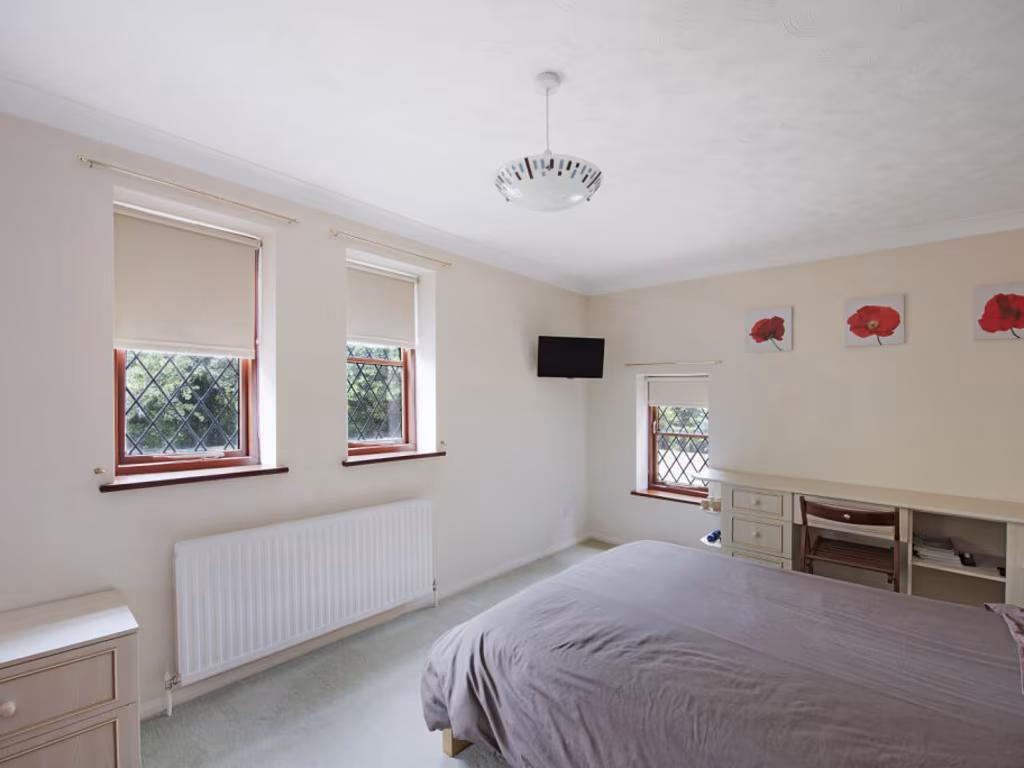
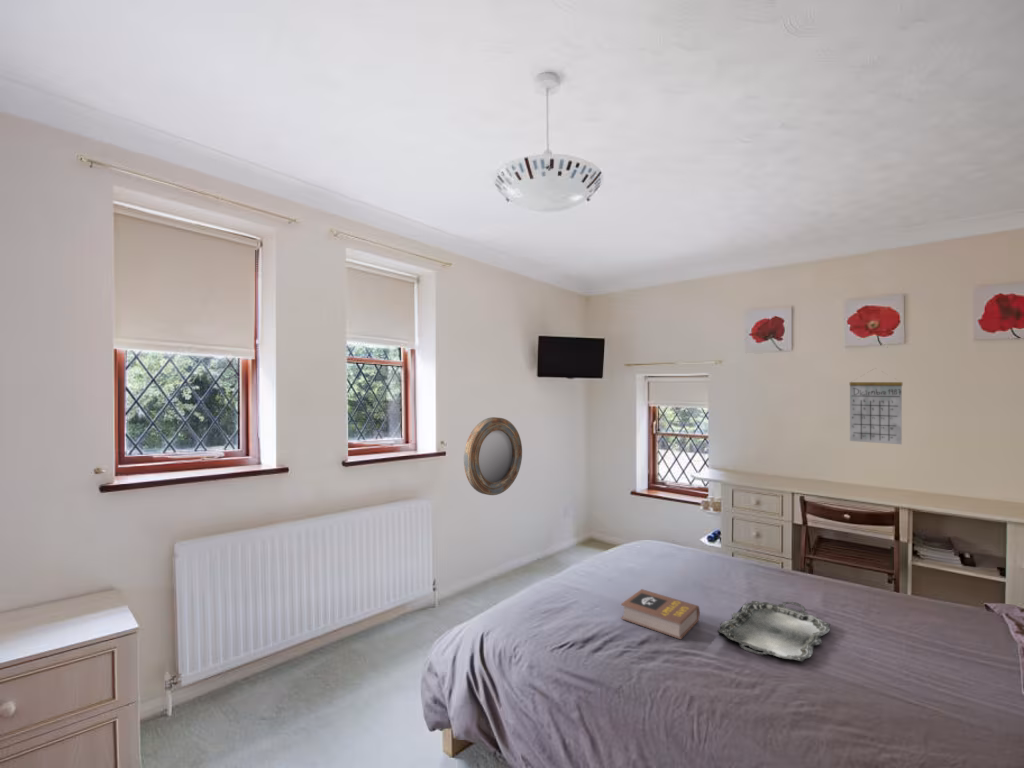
+ serving tray (774, 627)
+ book (657, 610)
+ calendar (875, 405)
+ home mirror (494, 455)
